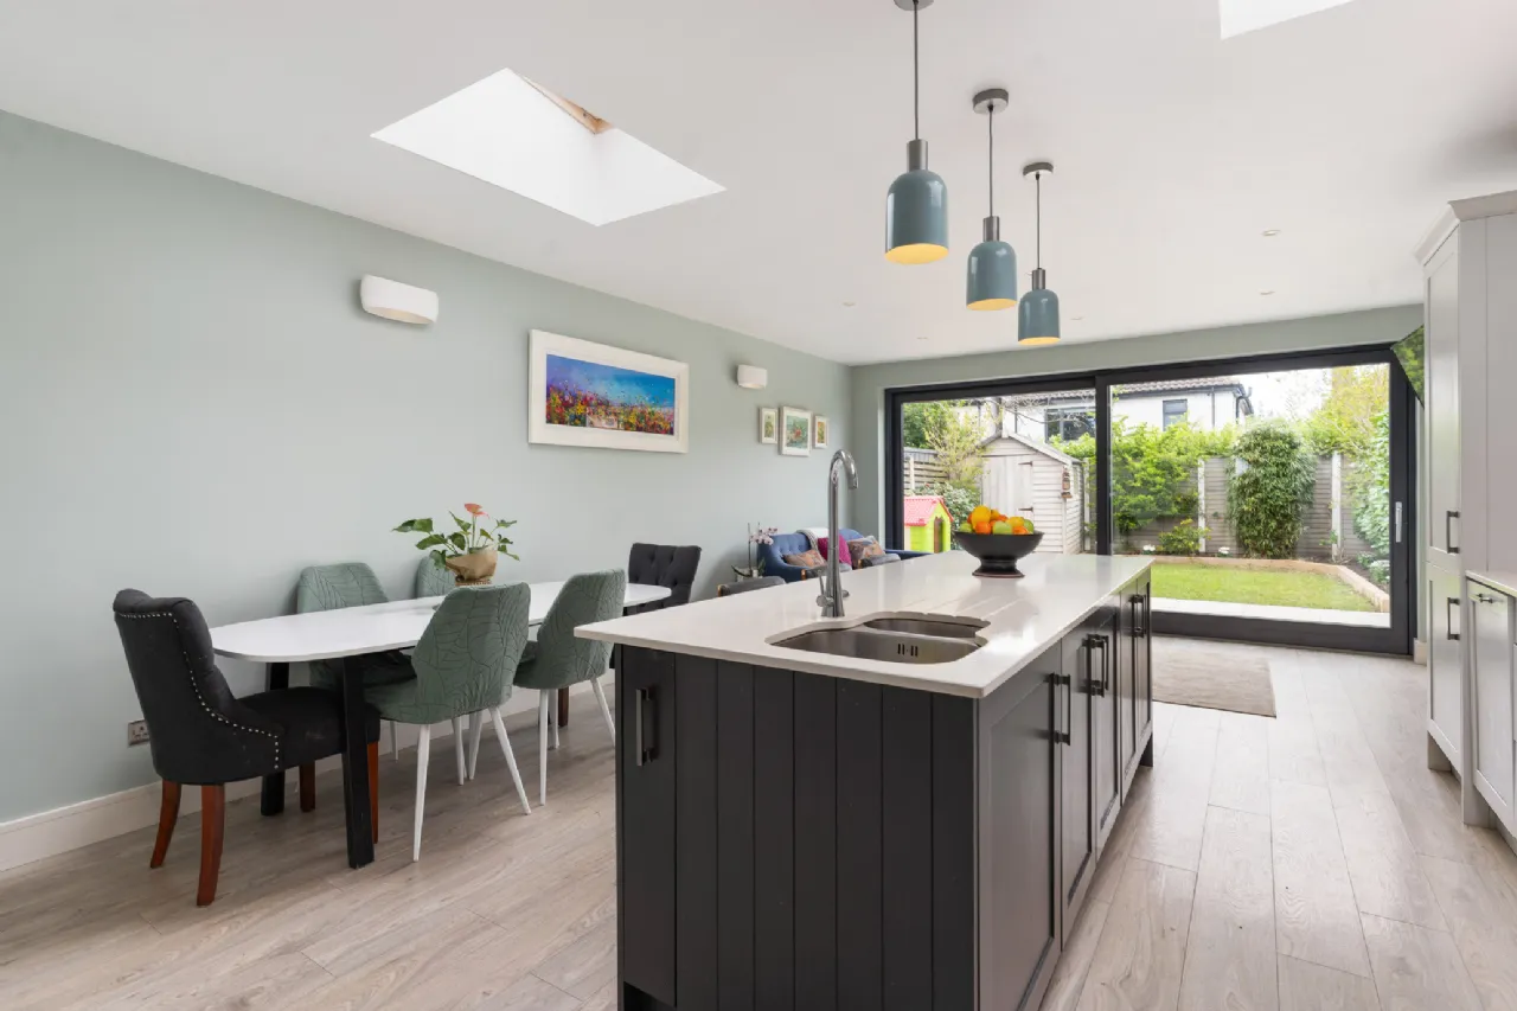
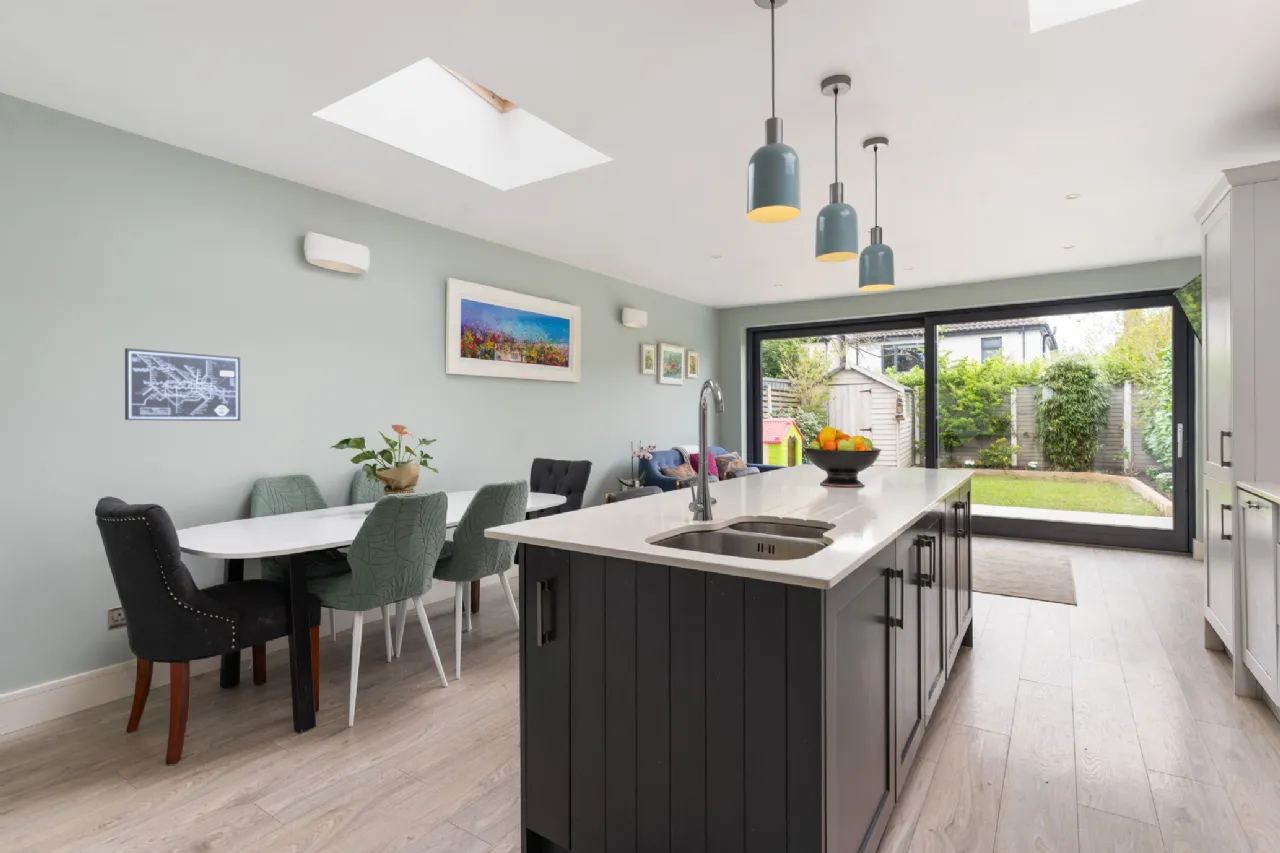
+ wall art (186, 386)
